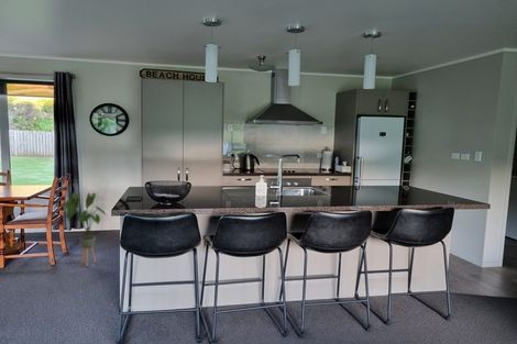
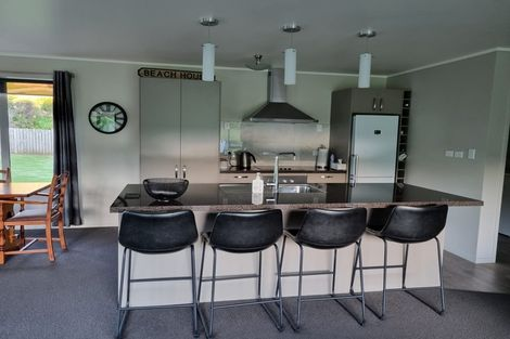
- house plant (85, 229)
